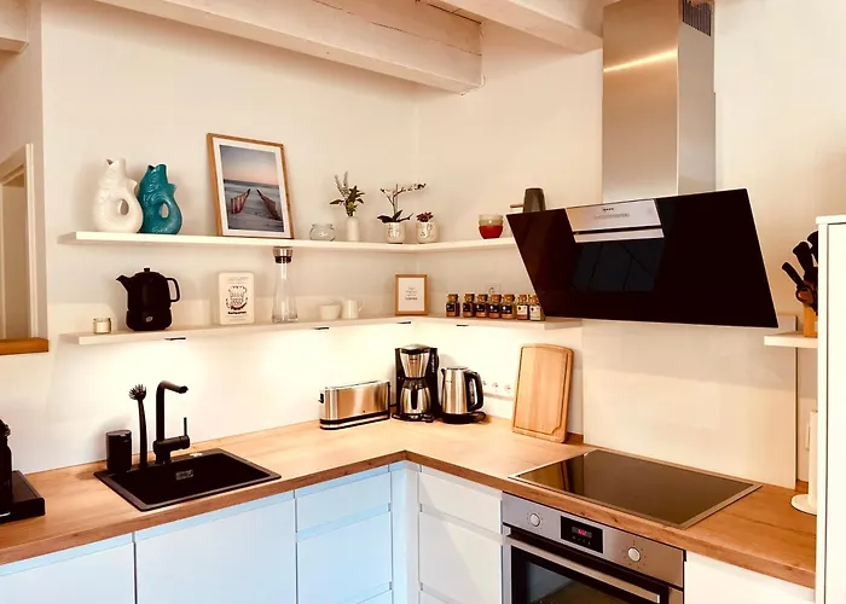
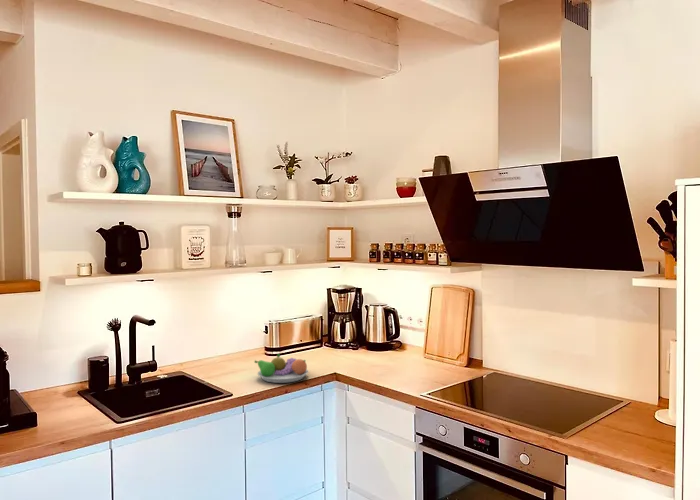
+ fruit bowl (281, 367)
